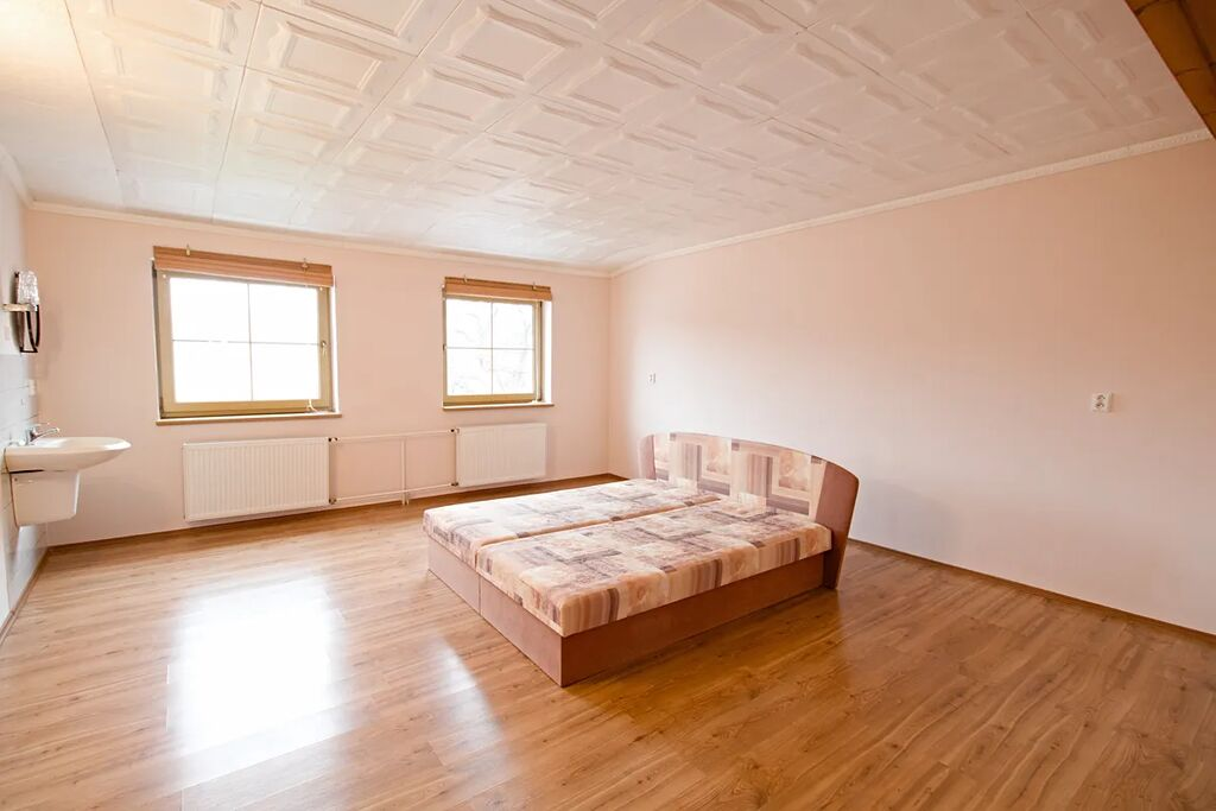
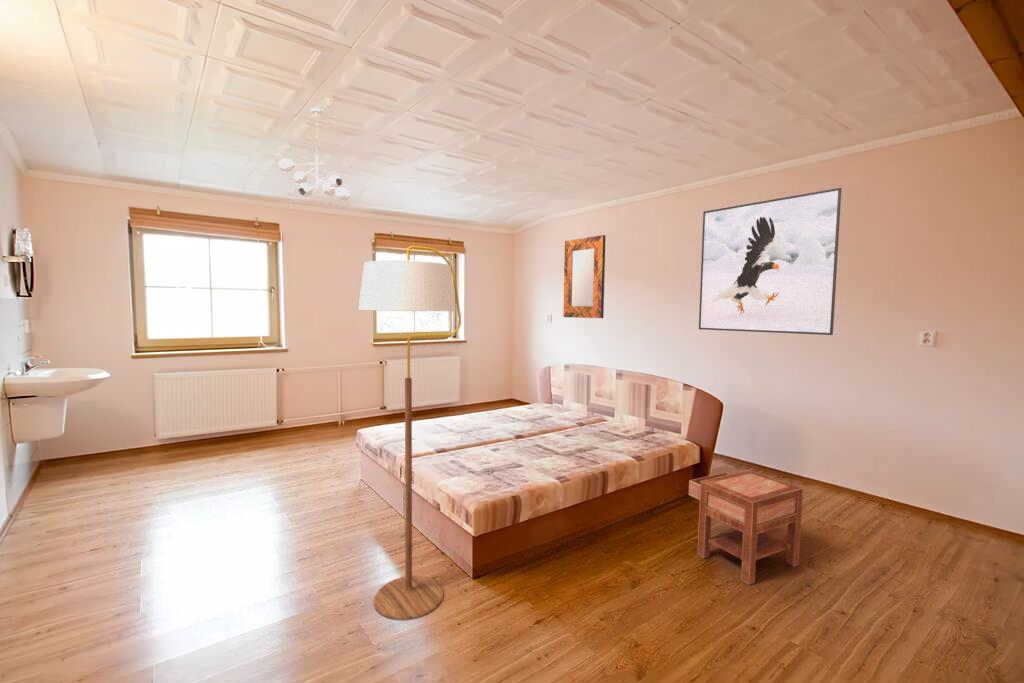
+ home mirror (583, 278)
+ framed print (761, 267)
+ ceiling light fixture (316, 156)
+ floor lamp (411, 424)
+ nightstand (743, 519)
